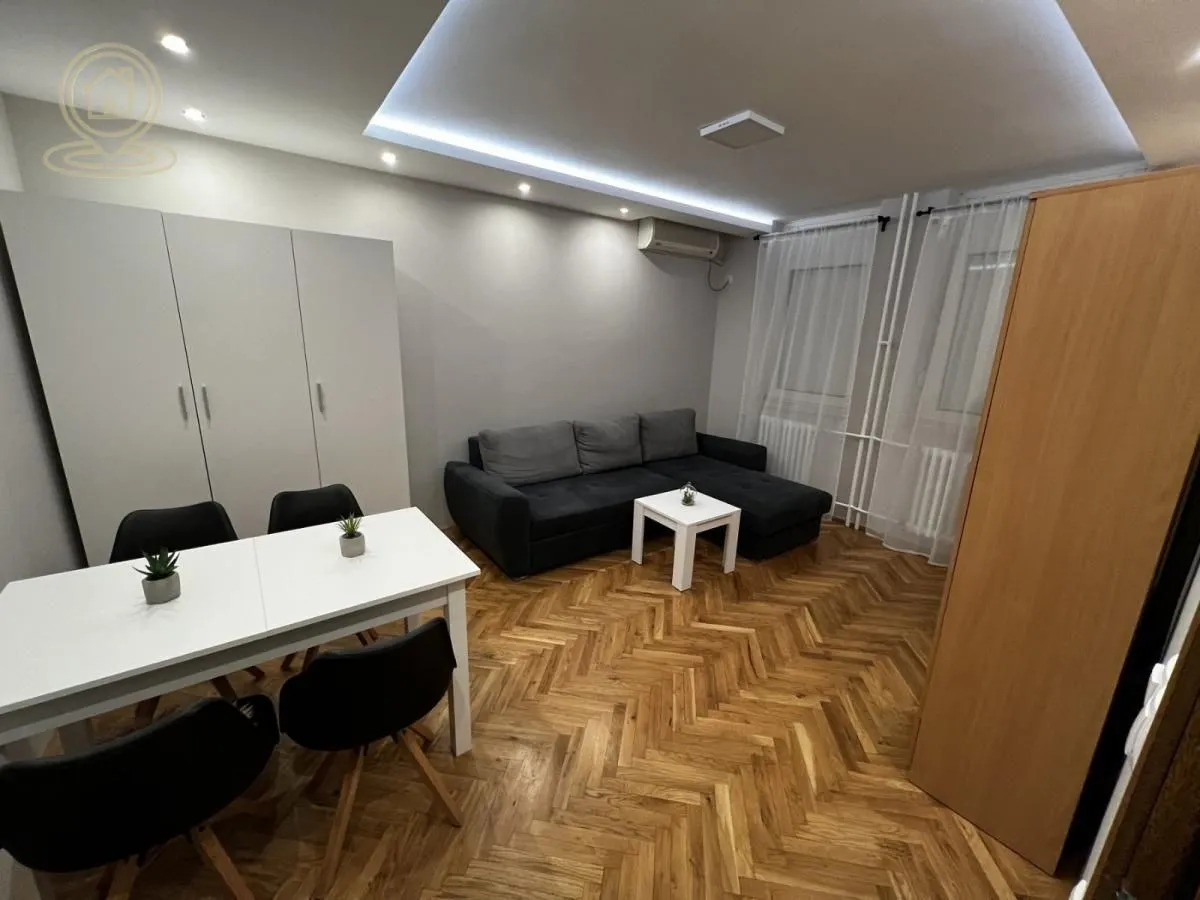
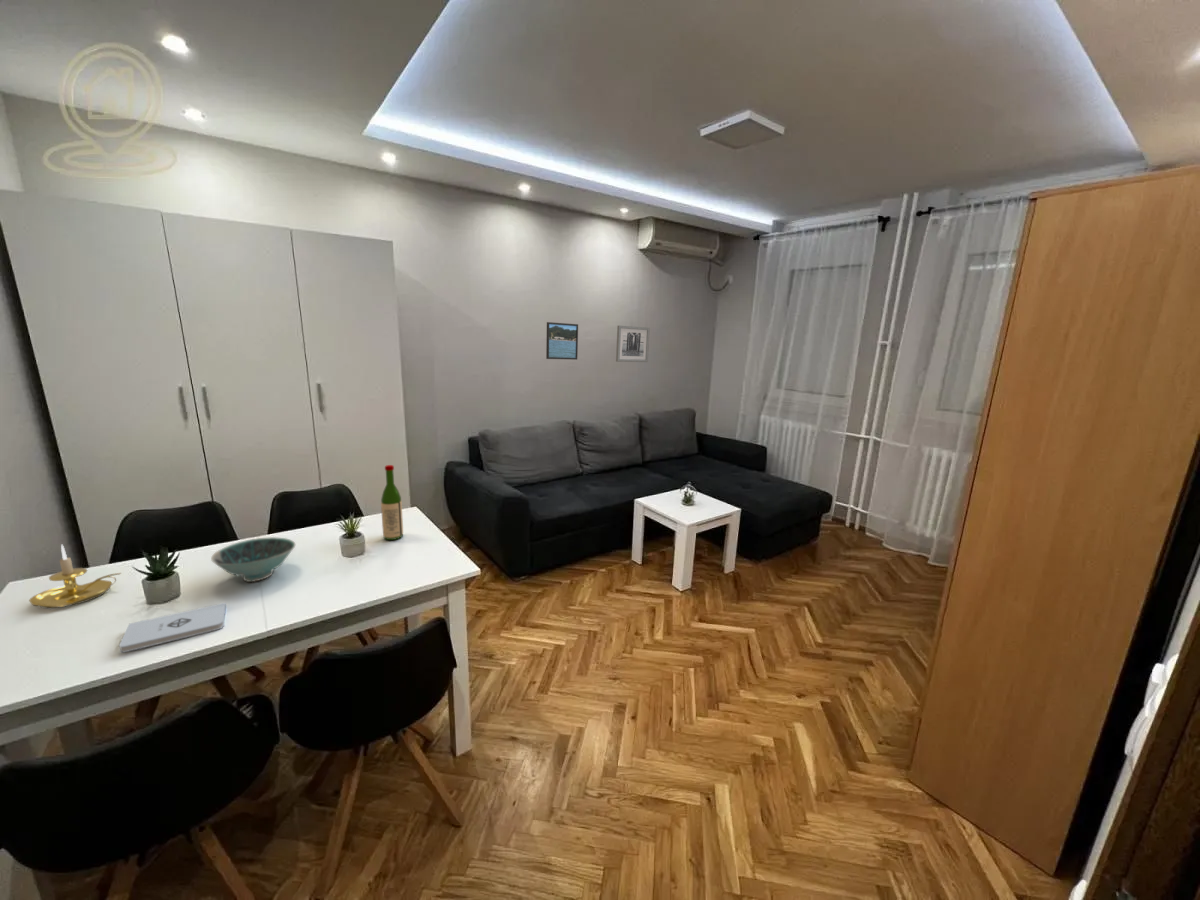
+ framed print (562, 341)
+ bowl (256, 562)
+ candle holder (74, 570)
+ notepad (176, 625)
+ wine bottle (391, 501)
+ wall art (633, 344)
